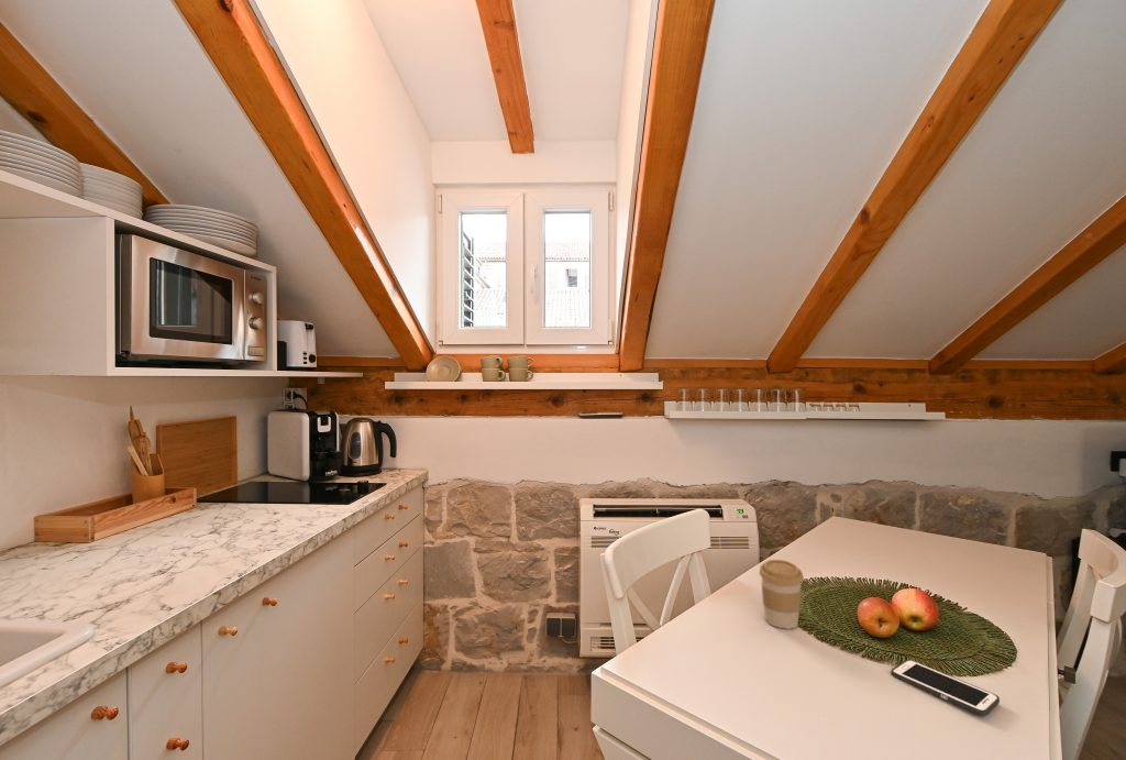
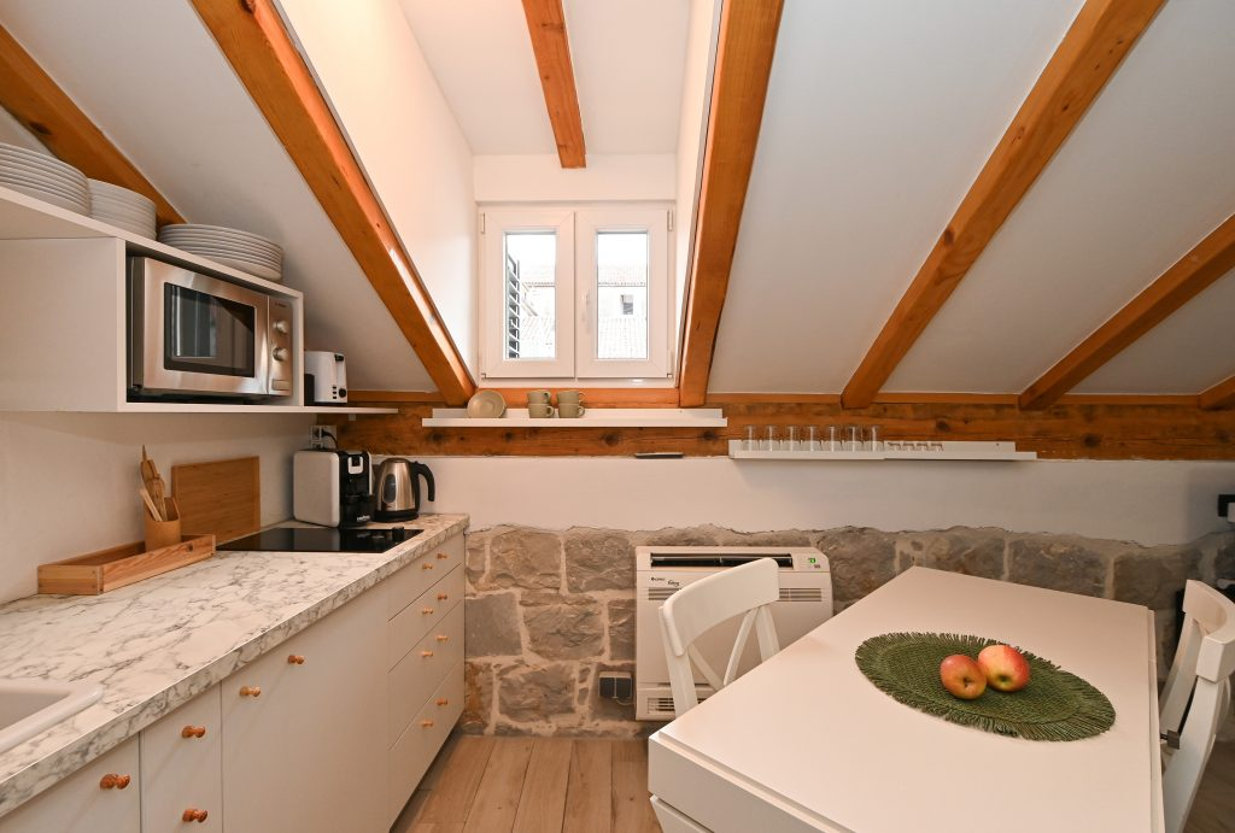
- coffee cup (781, 593)
- cell phone (942, 685)
